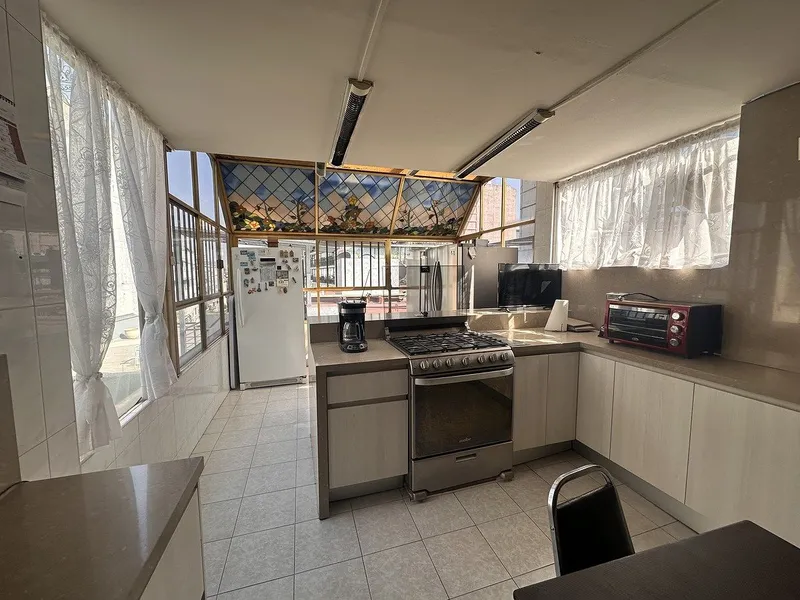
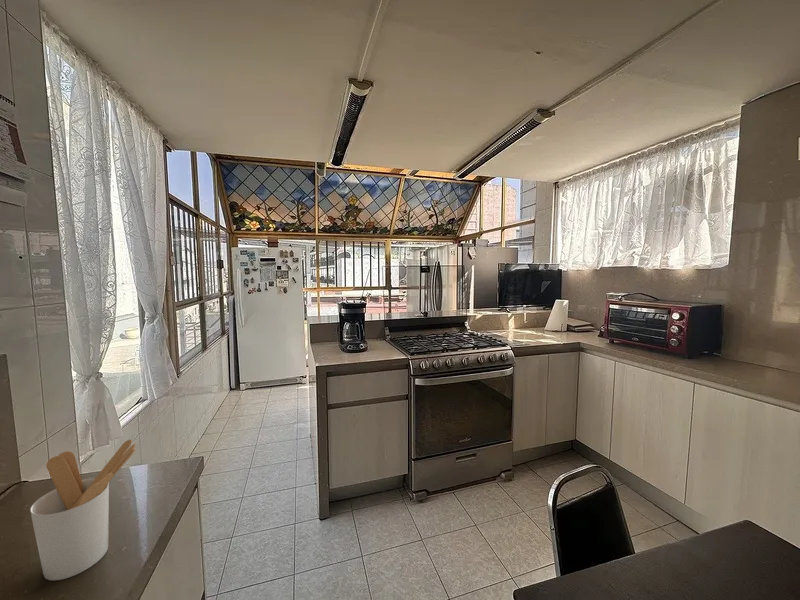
+ utensil holder (92, 502)
